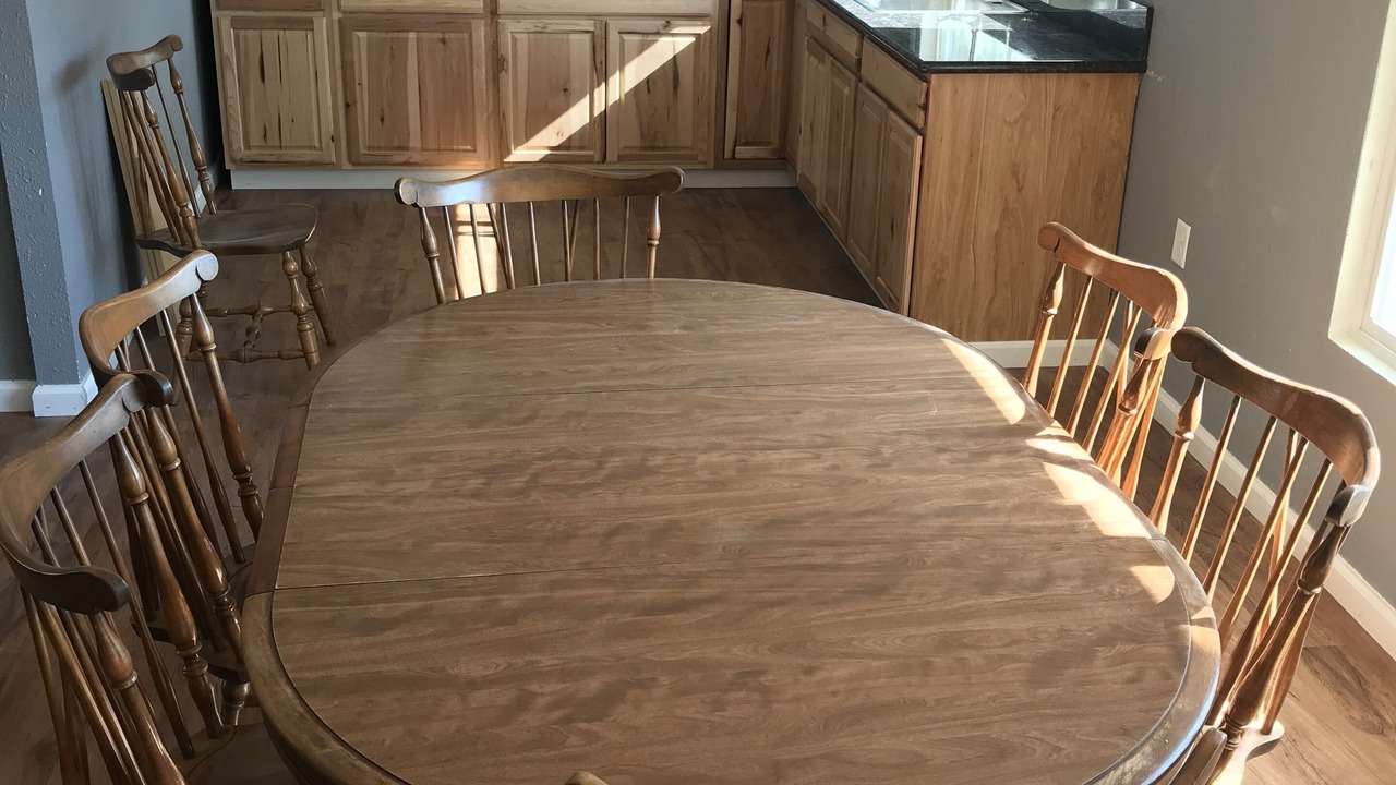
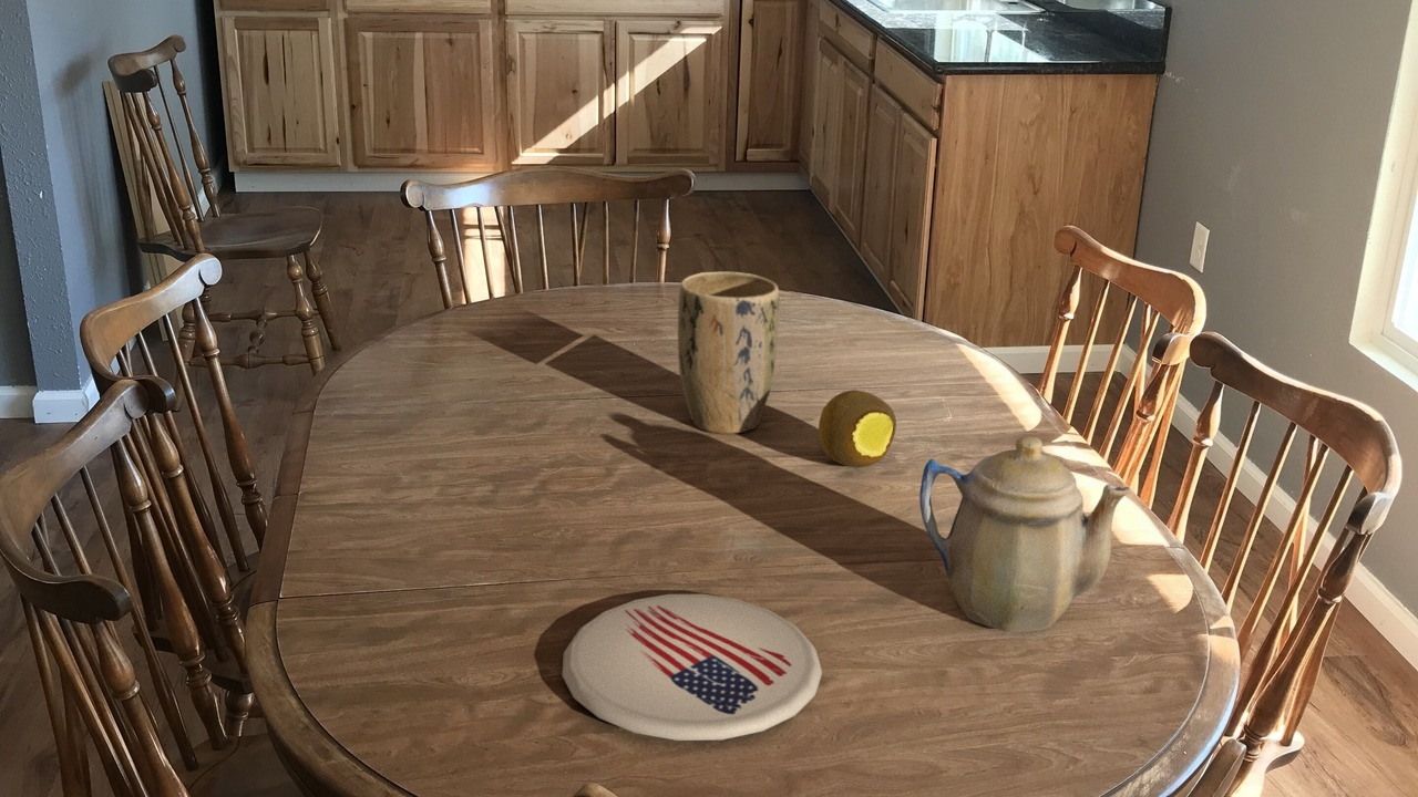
+ fruit (855, 428)
+ plate (691, 658)
+ teapot (1017, 525)
+ plant pot (726, 353)
